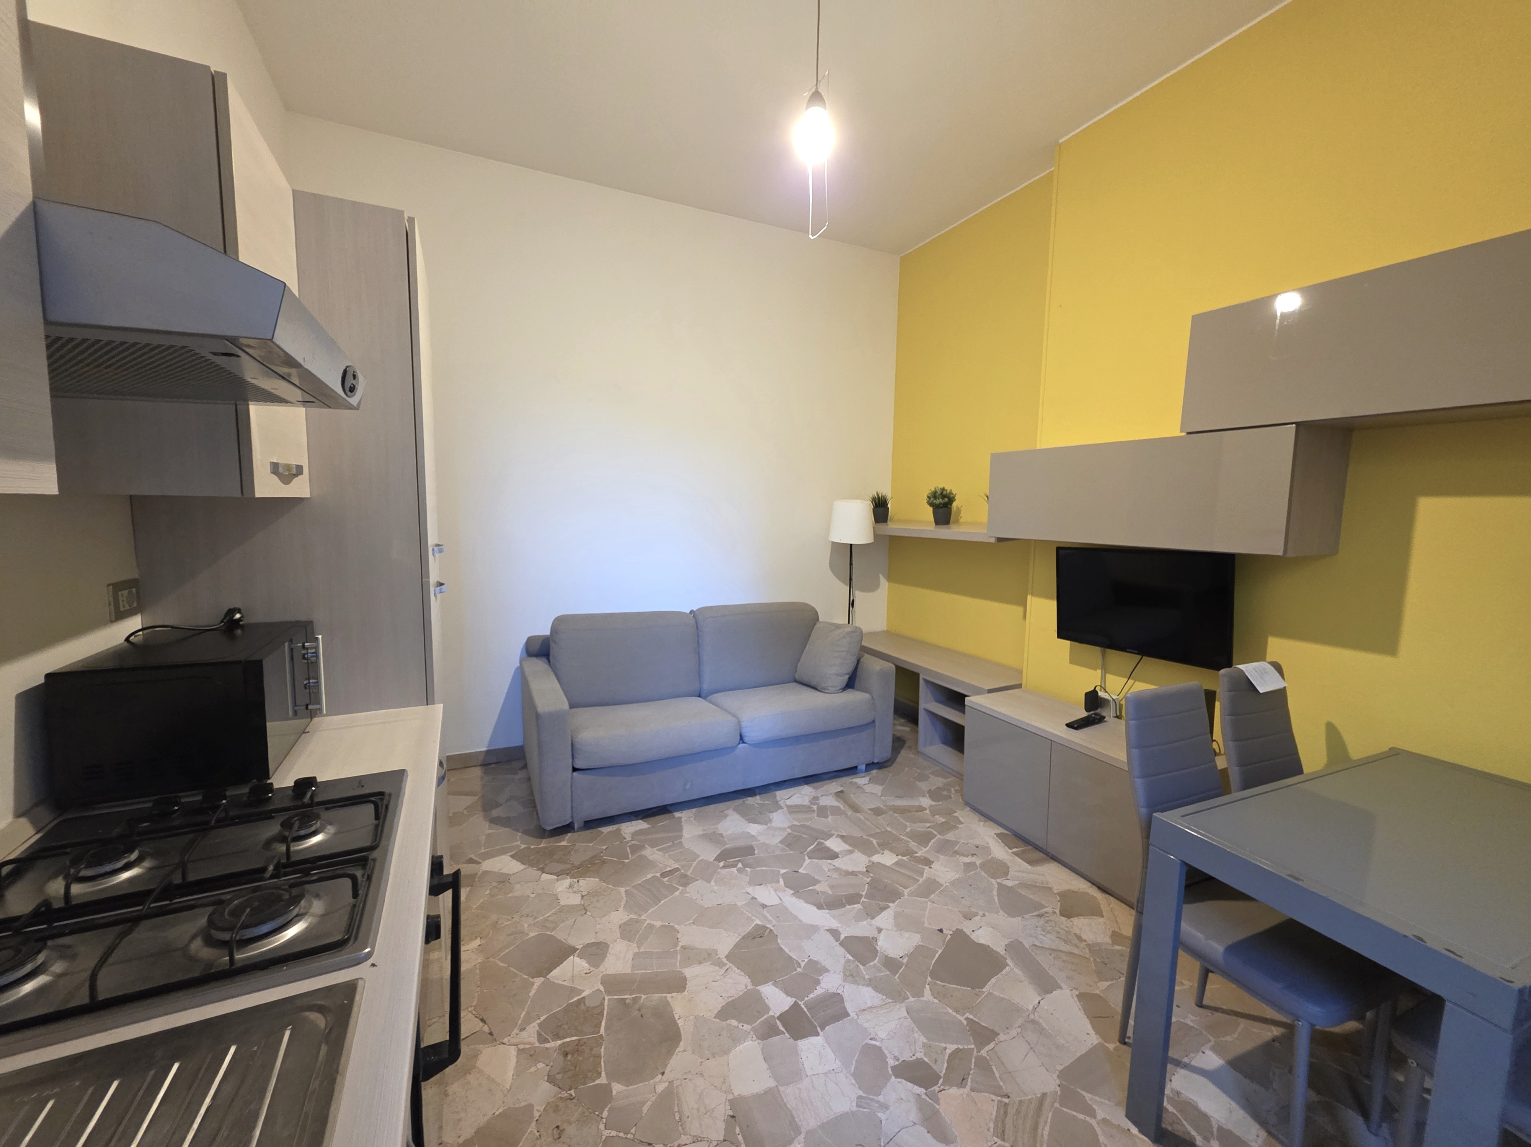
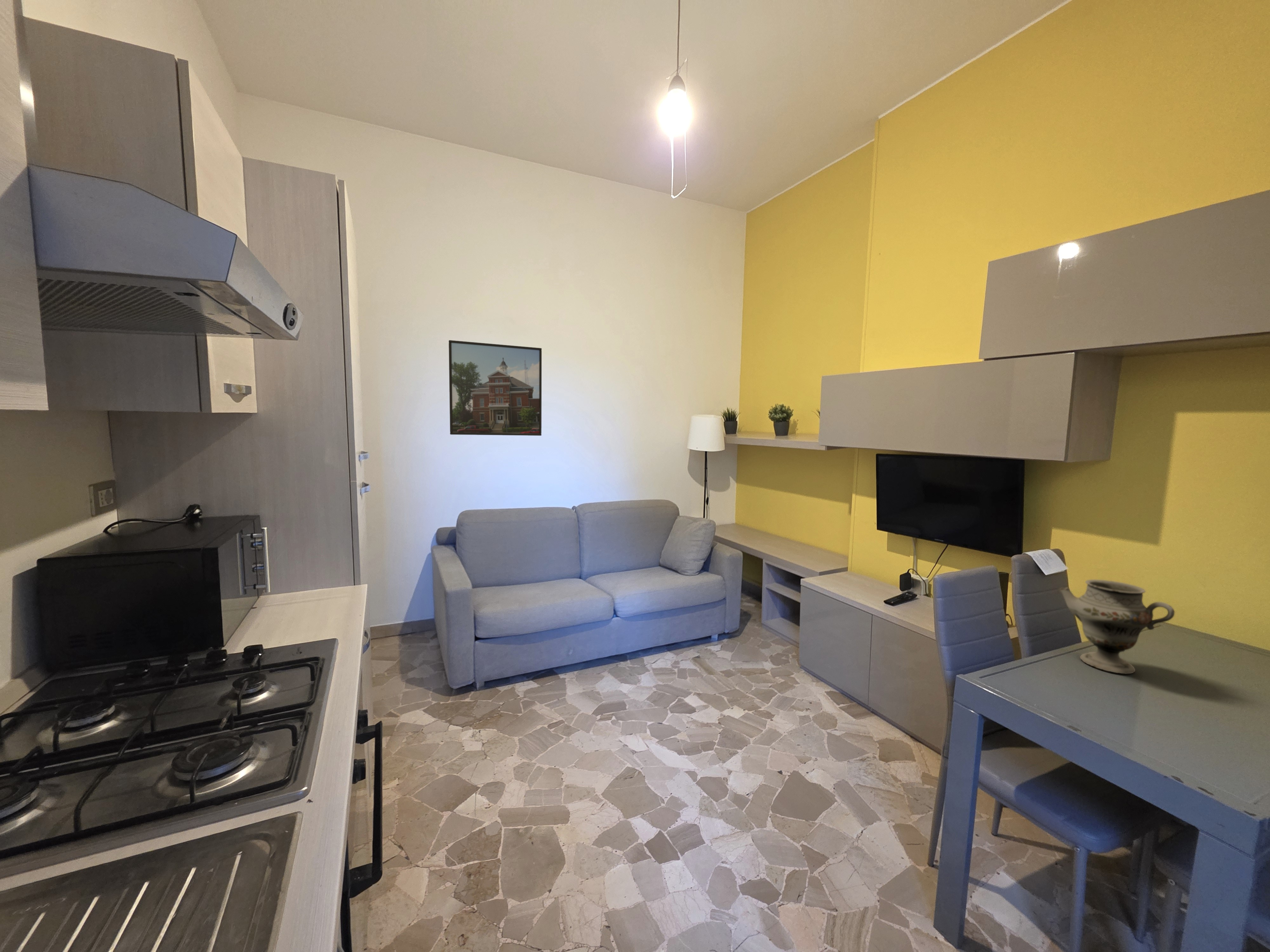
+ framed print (497, 390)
+ decorative vase (1110, 625)
